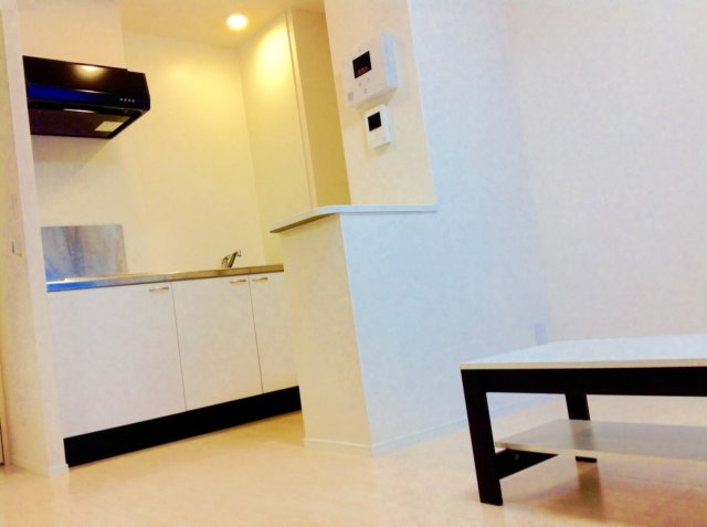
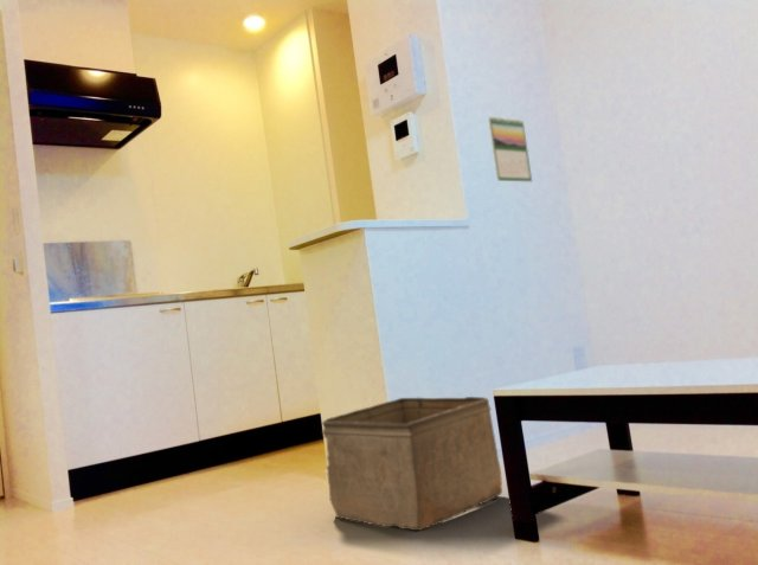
+ storage bin (410, 456)
+ calendar (509, 148)
